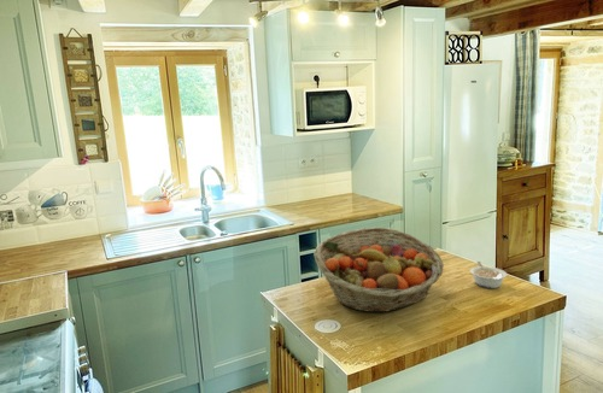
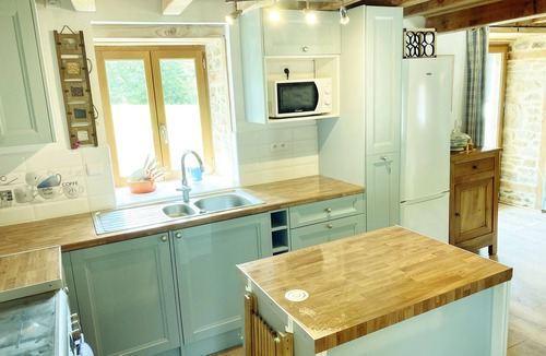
- fruit basket (377, 266)
- legume (486, 276)
